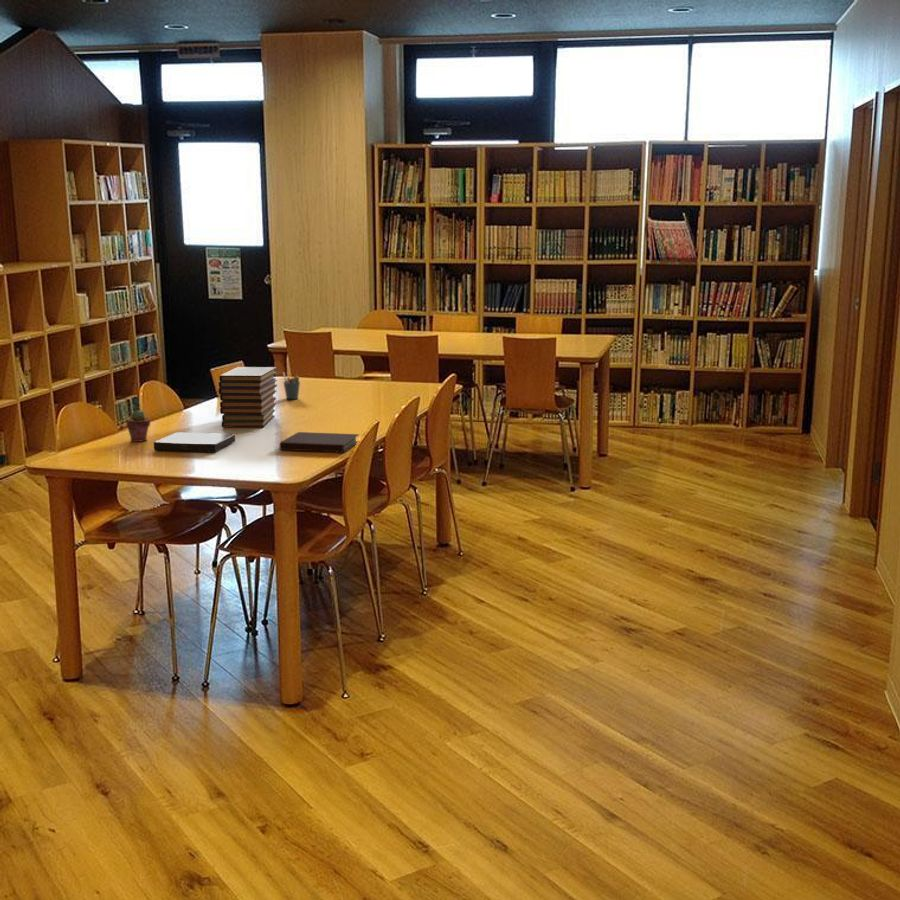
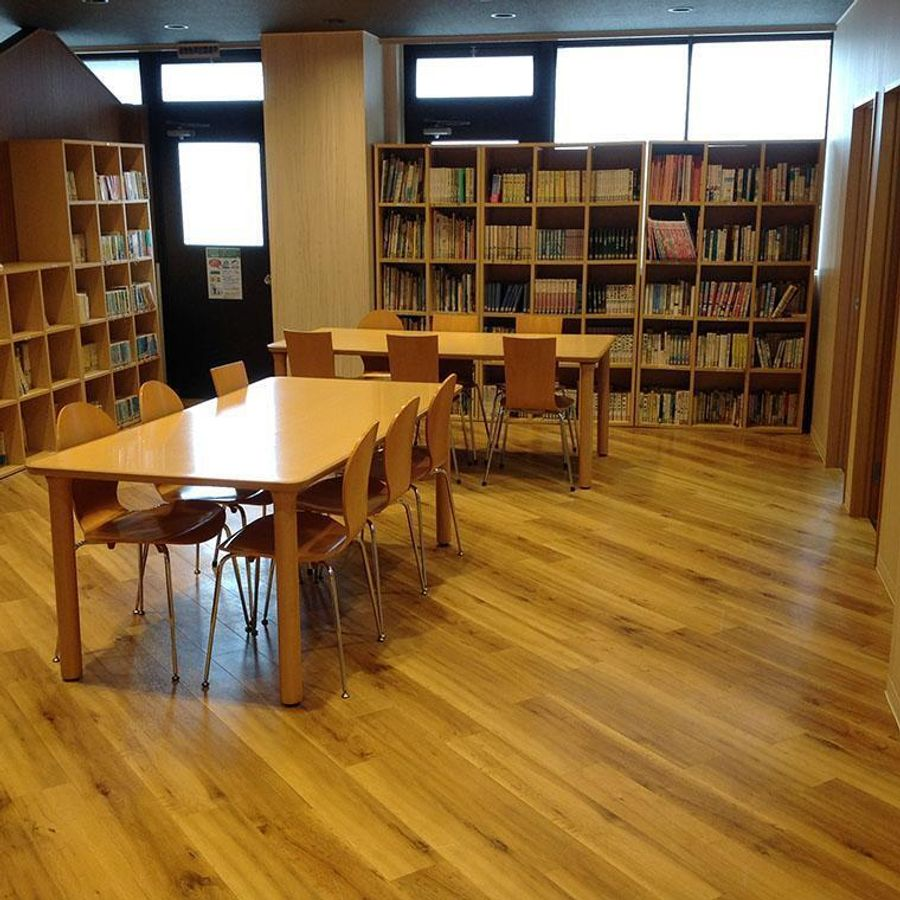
- pen holder (292, 385)
- book stack (249, 396)
- potted succulent (138, 425)
- notebook (320, 442)
- book (195, 441)
